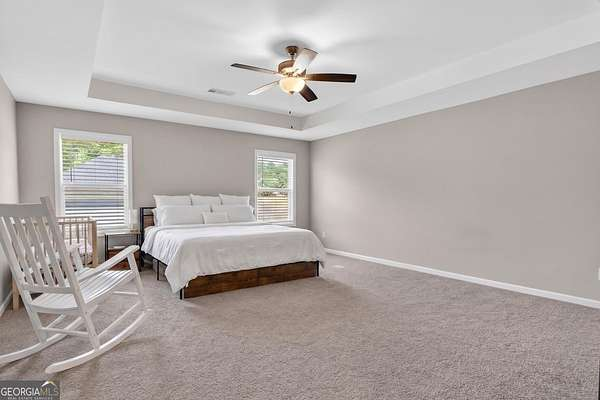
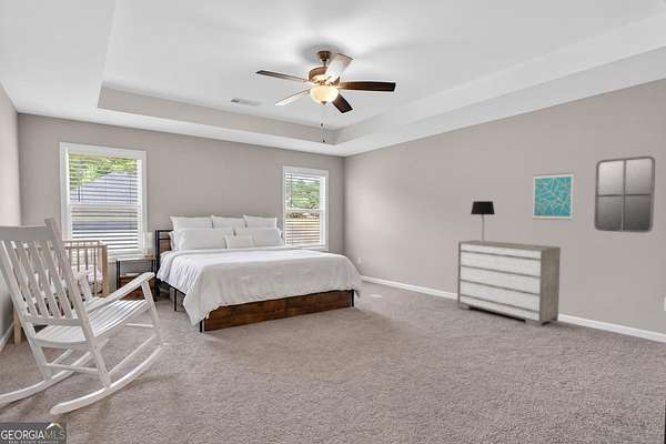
+ home mirror (623, 194)
+ wall art (552, 196)
+ table lamp (482, 221)
+ dresser (504, 279)
